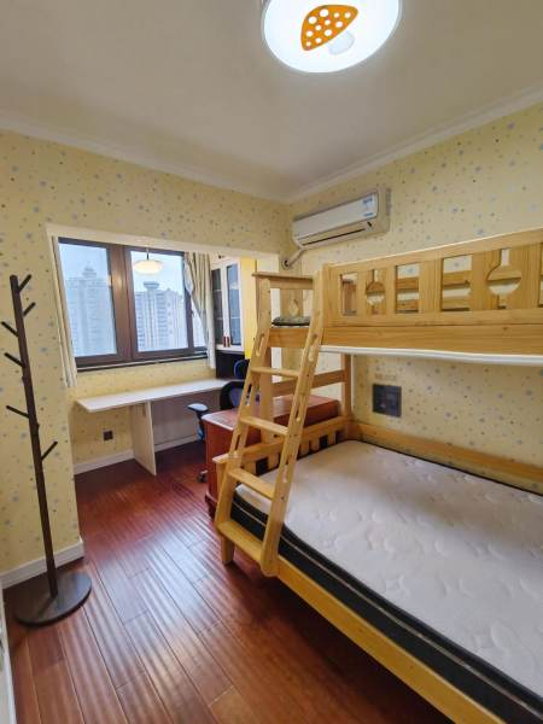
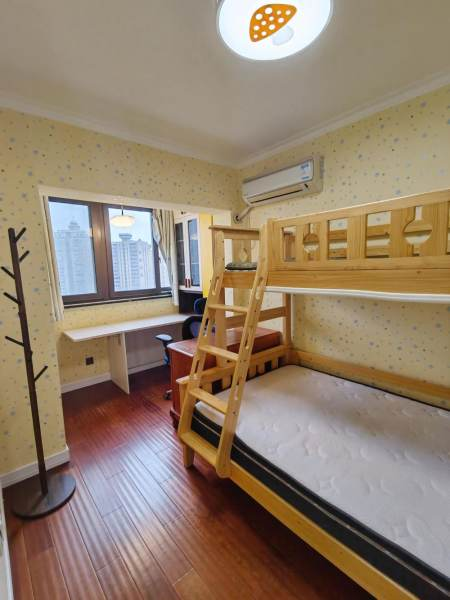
- album cover (386, 395)
